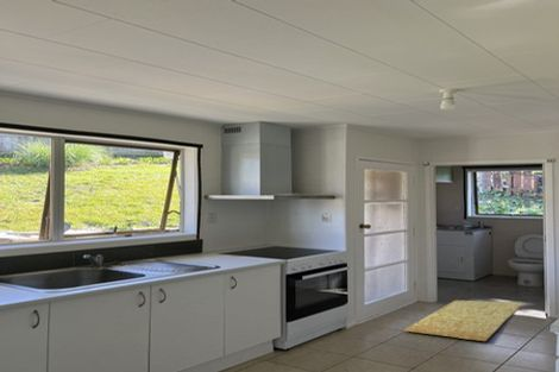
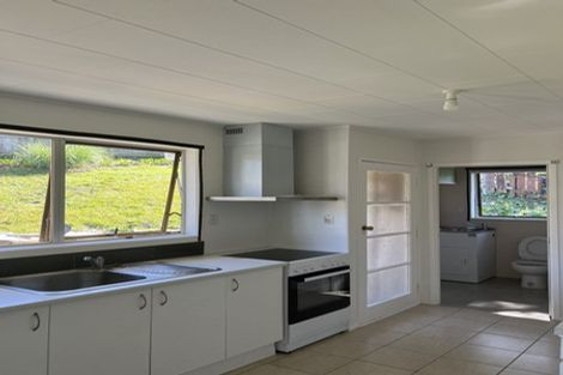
- rug (473, 313)
